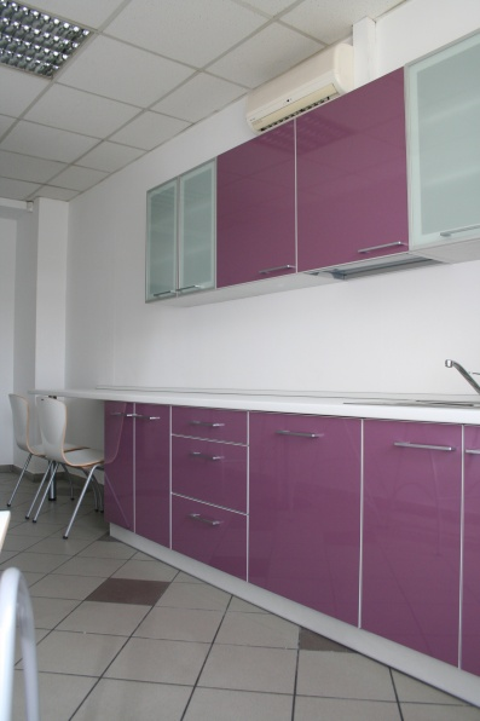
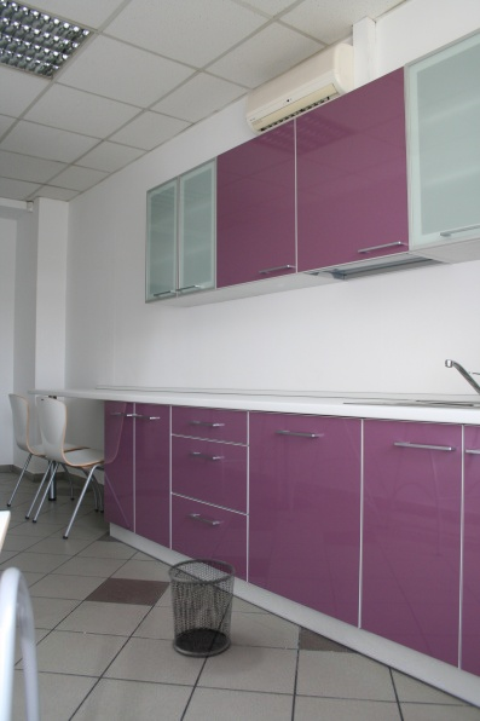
+ waste bin (201, 605)
